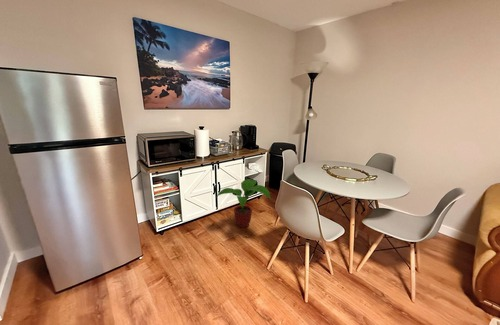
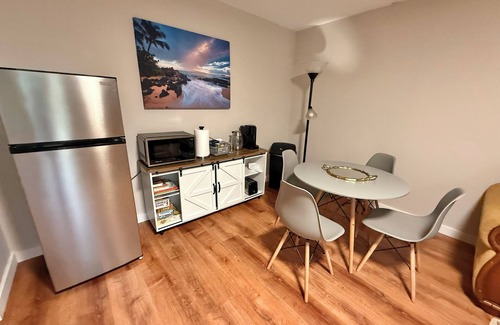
- potted plant (250, 207)
